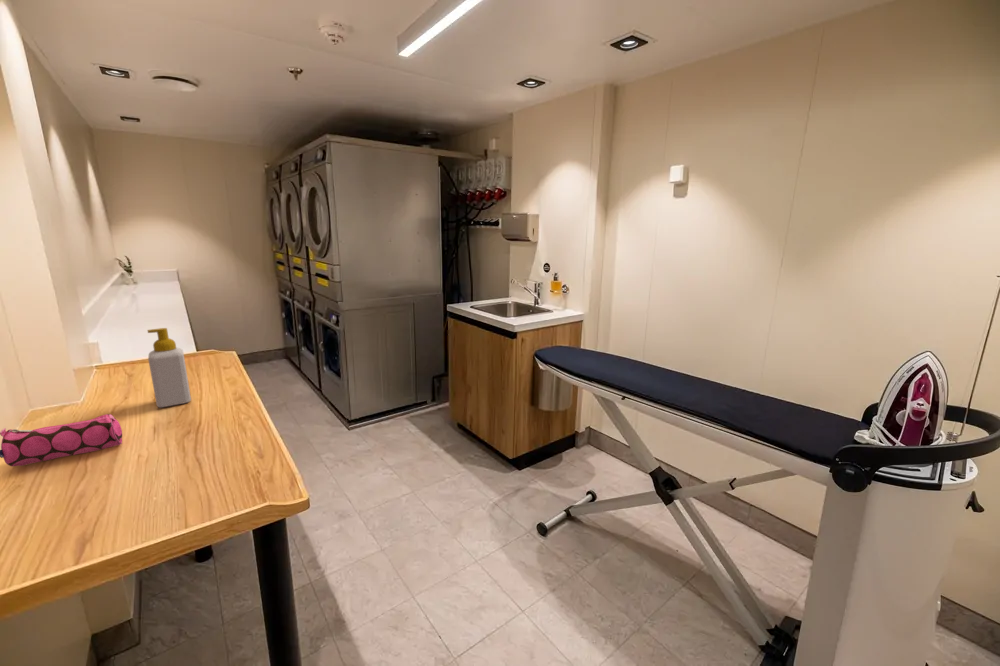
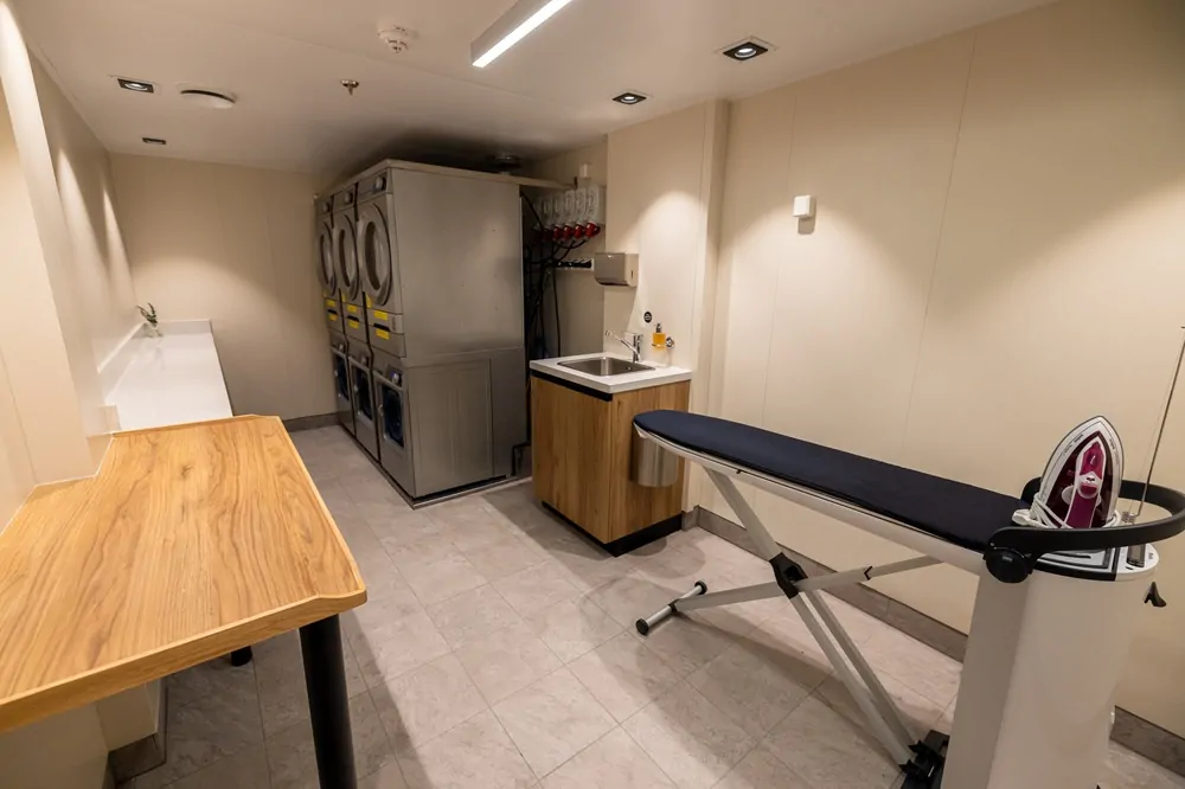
- pencil case (65, 437)
- soap bottle (168, 366)
